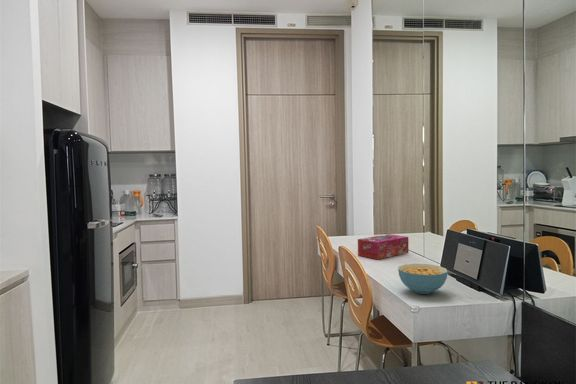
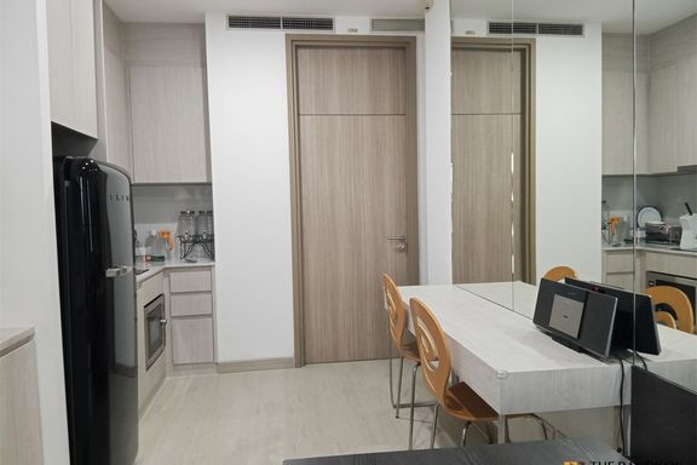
- tissue box (383, 246)
- cereal bowl (422, 280)
